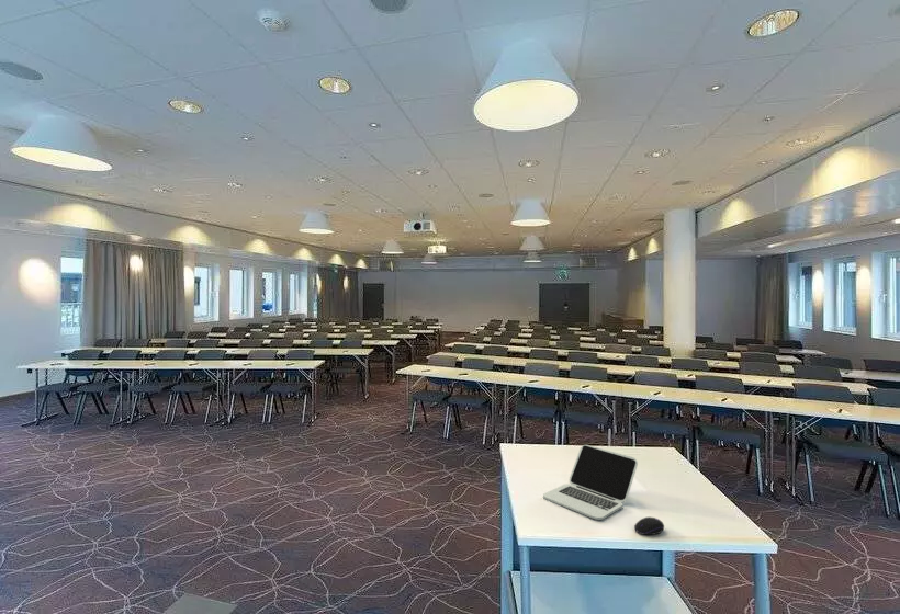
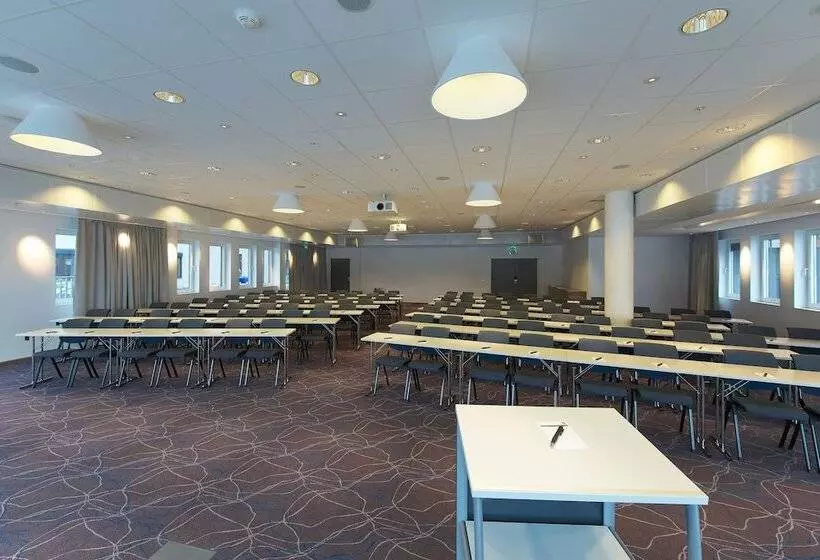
- computer mouse (649, 524)
- laptop (589, 477)
